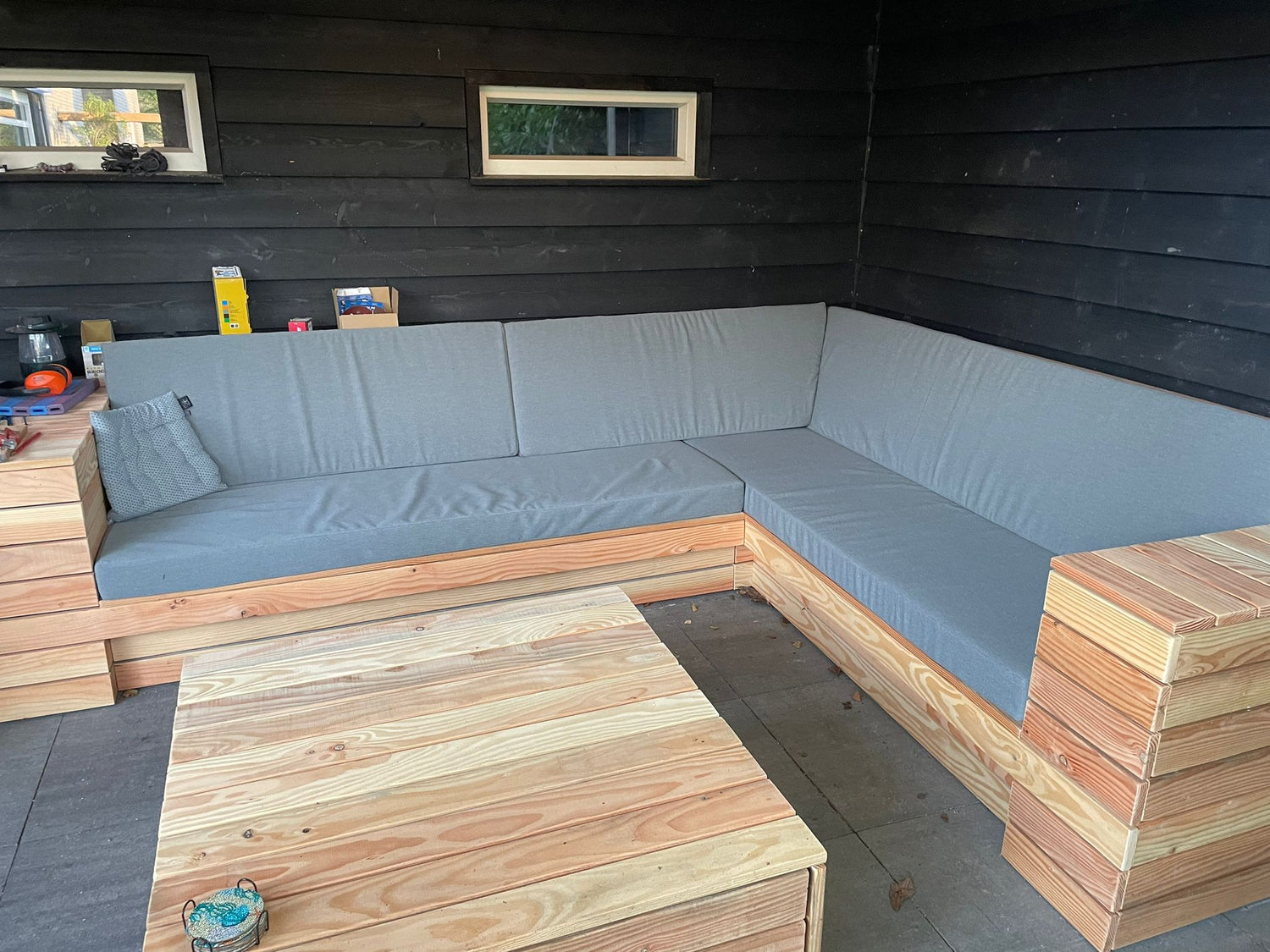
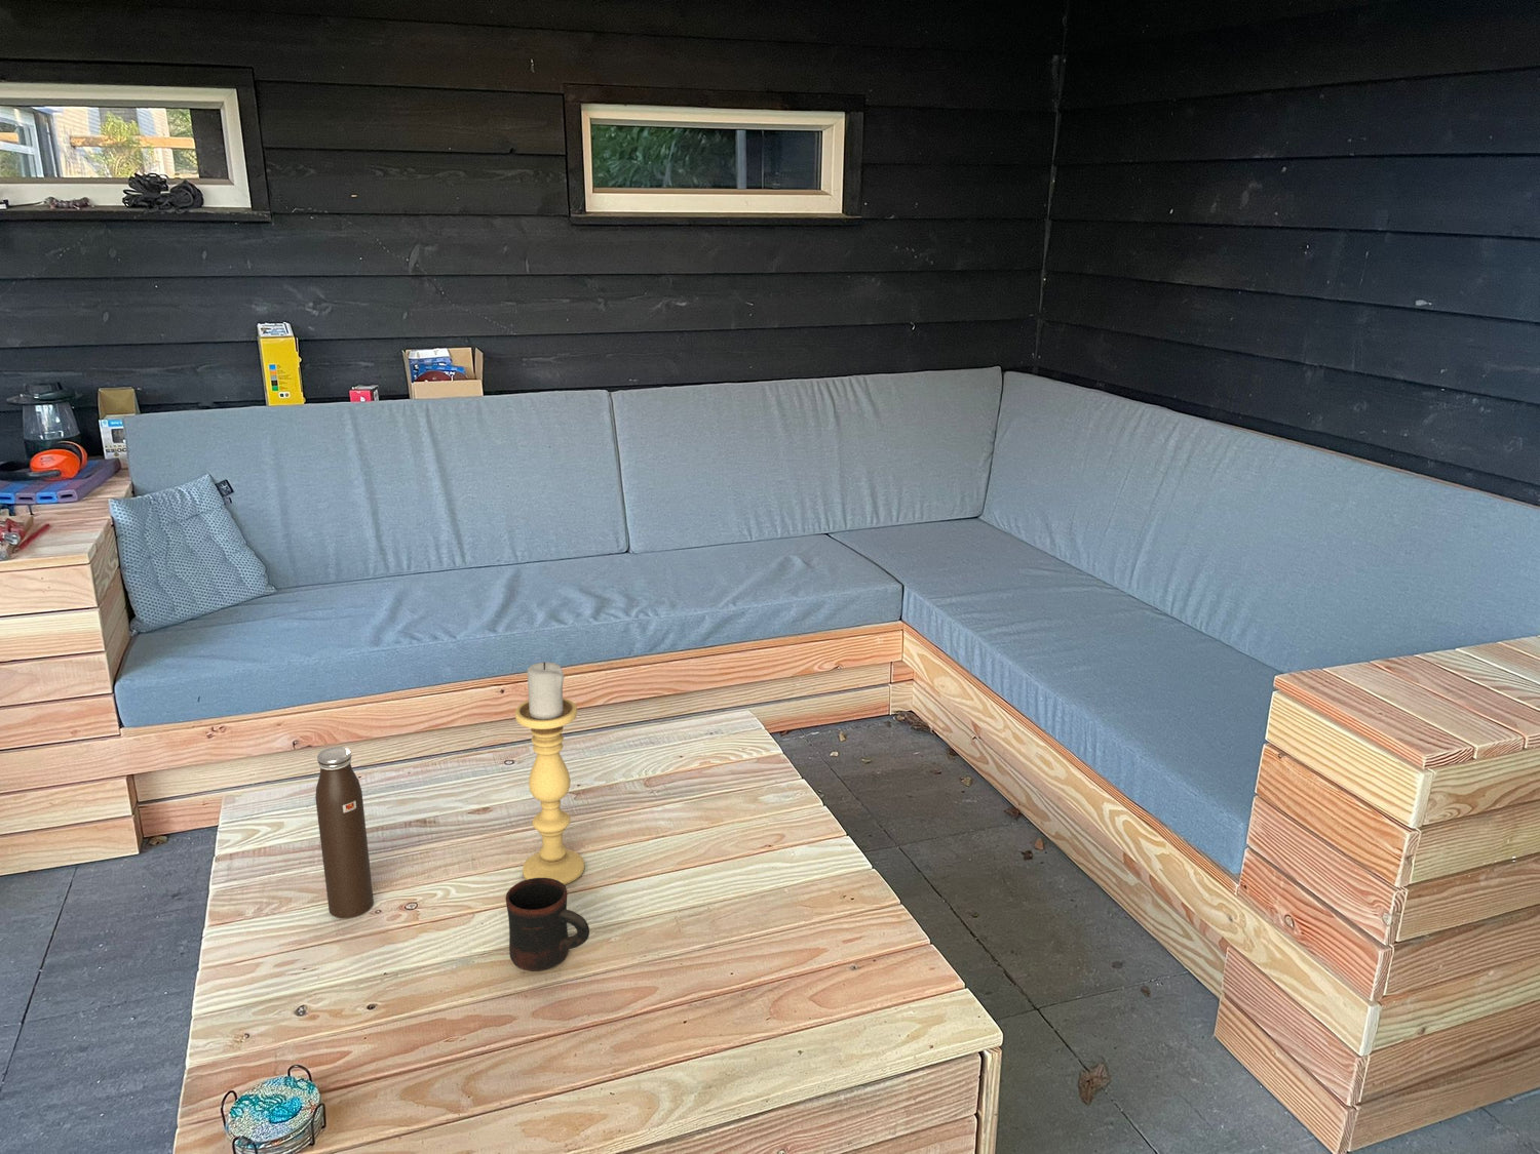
+ mug (549, 927)
+ water bottle (343, 830)
+ candle holder (548, 769)
